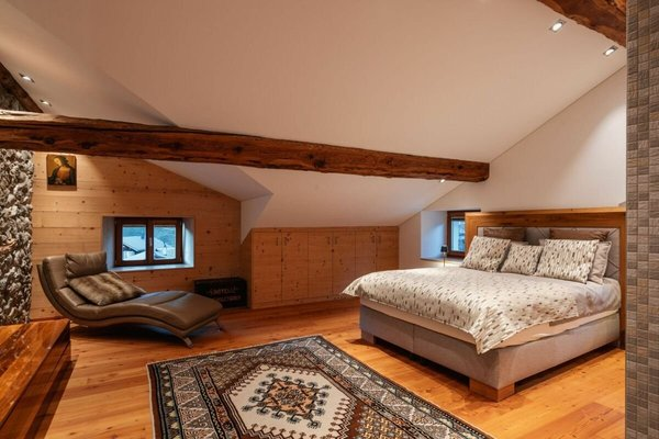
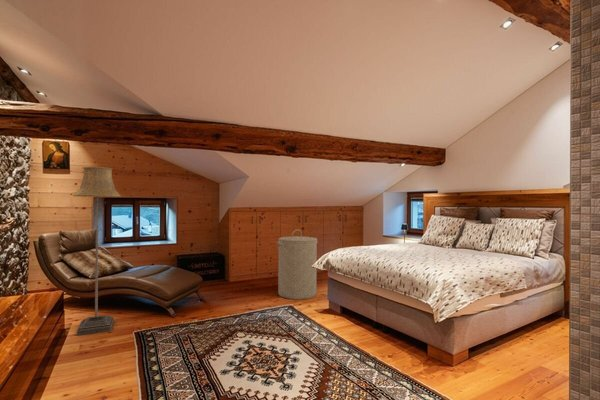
+ laundry hamper (297, 261)
+ floor lamp (97, 247)
